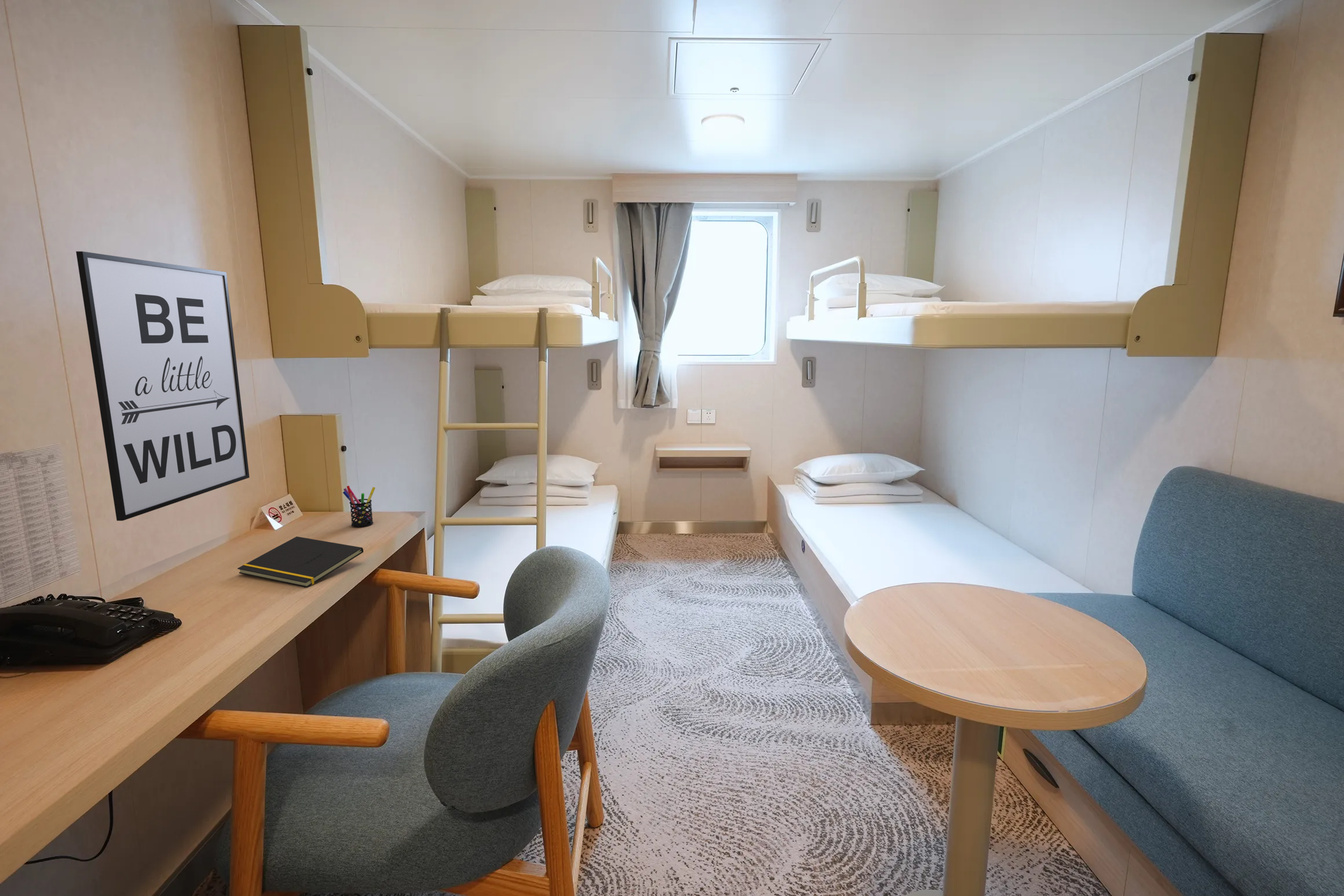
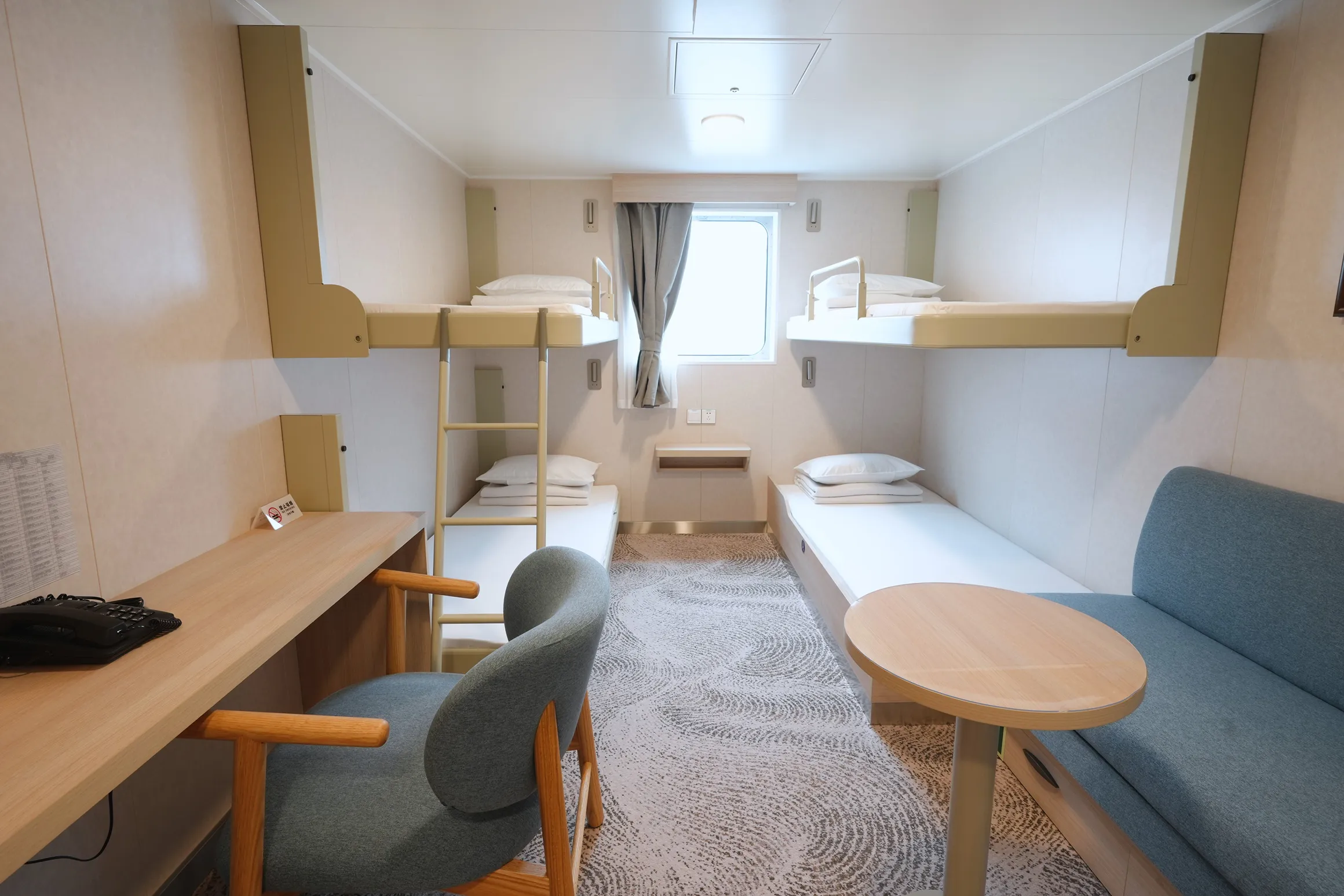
- pen holder (360, 505)
- wall art (177, 383)
- notepad (301, 560)
